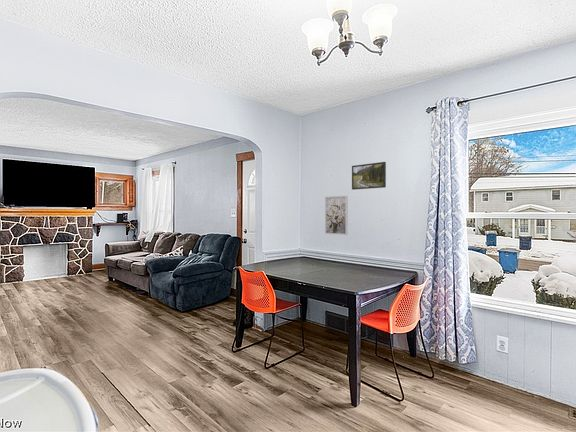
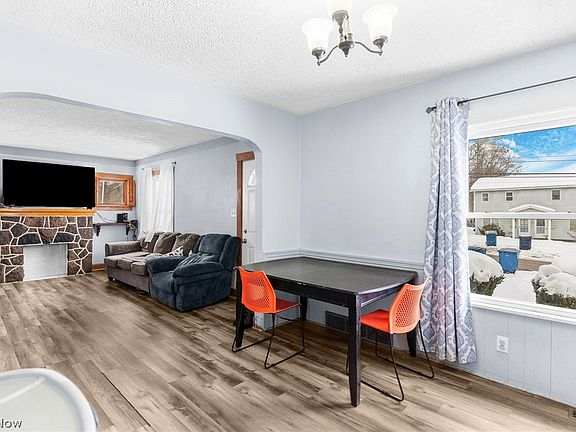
- wall art (336, 215)
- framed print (368, 176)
